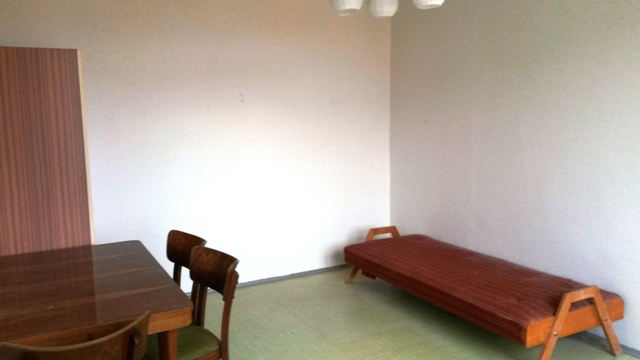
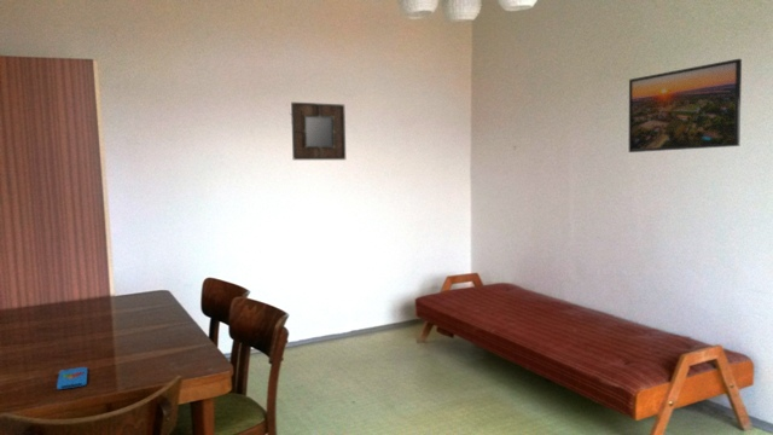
+ home mirror (319, 132)
+ smartphone (72, 377)
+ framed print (679, 110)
